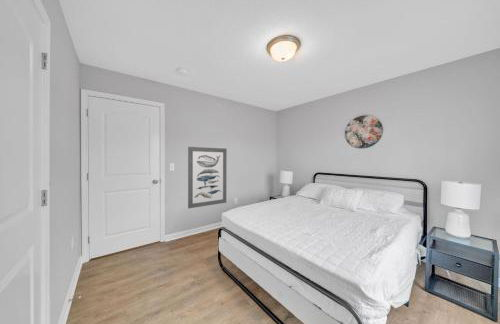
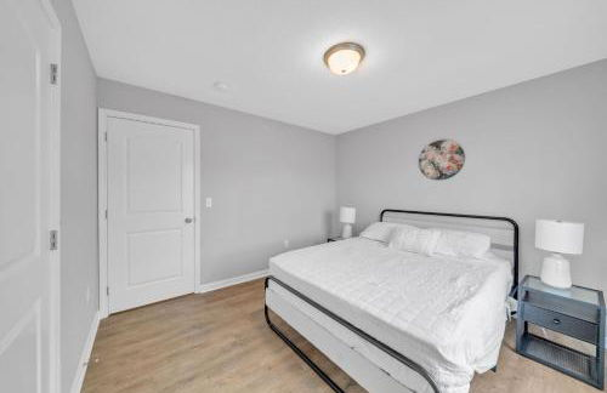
- wall art (208, 176)
